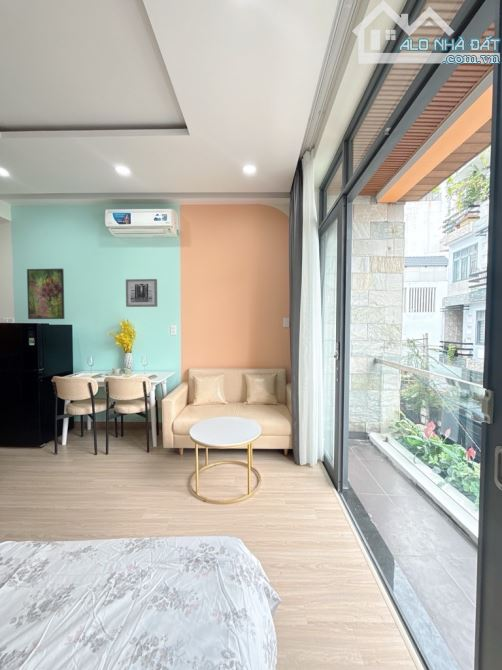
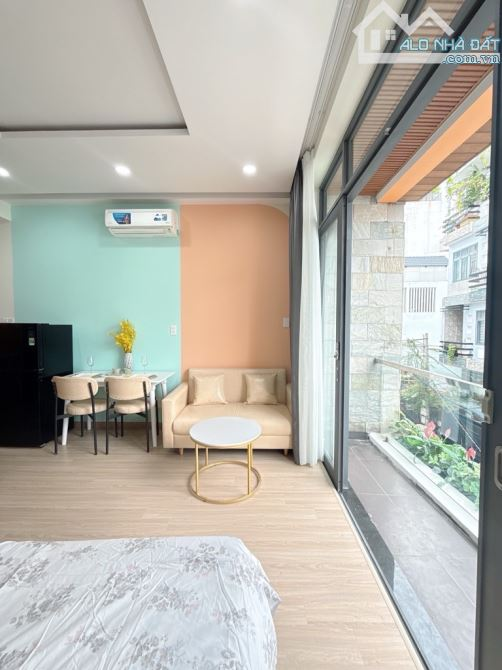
- wall art (141, 293)
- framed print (45, 294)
